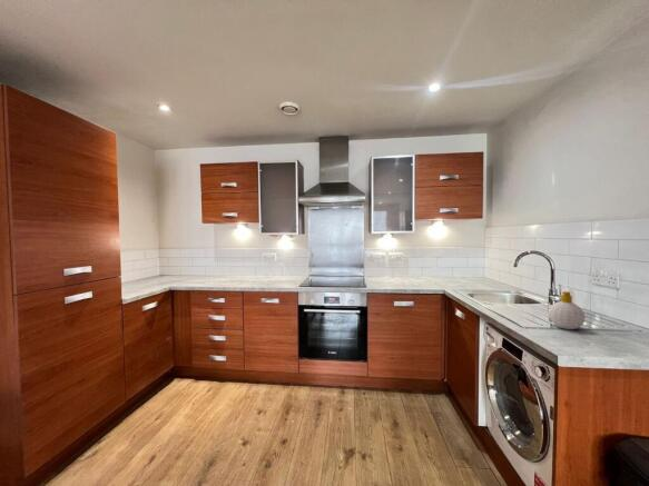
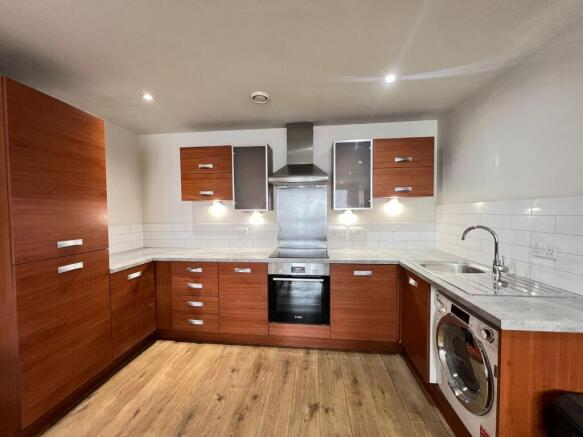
- soap bottle (566, 309)
